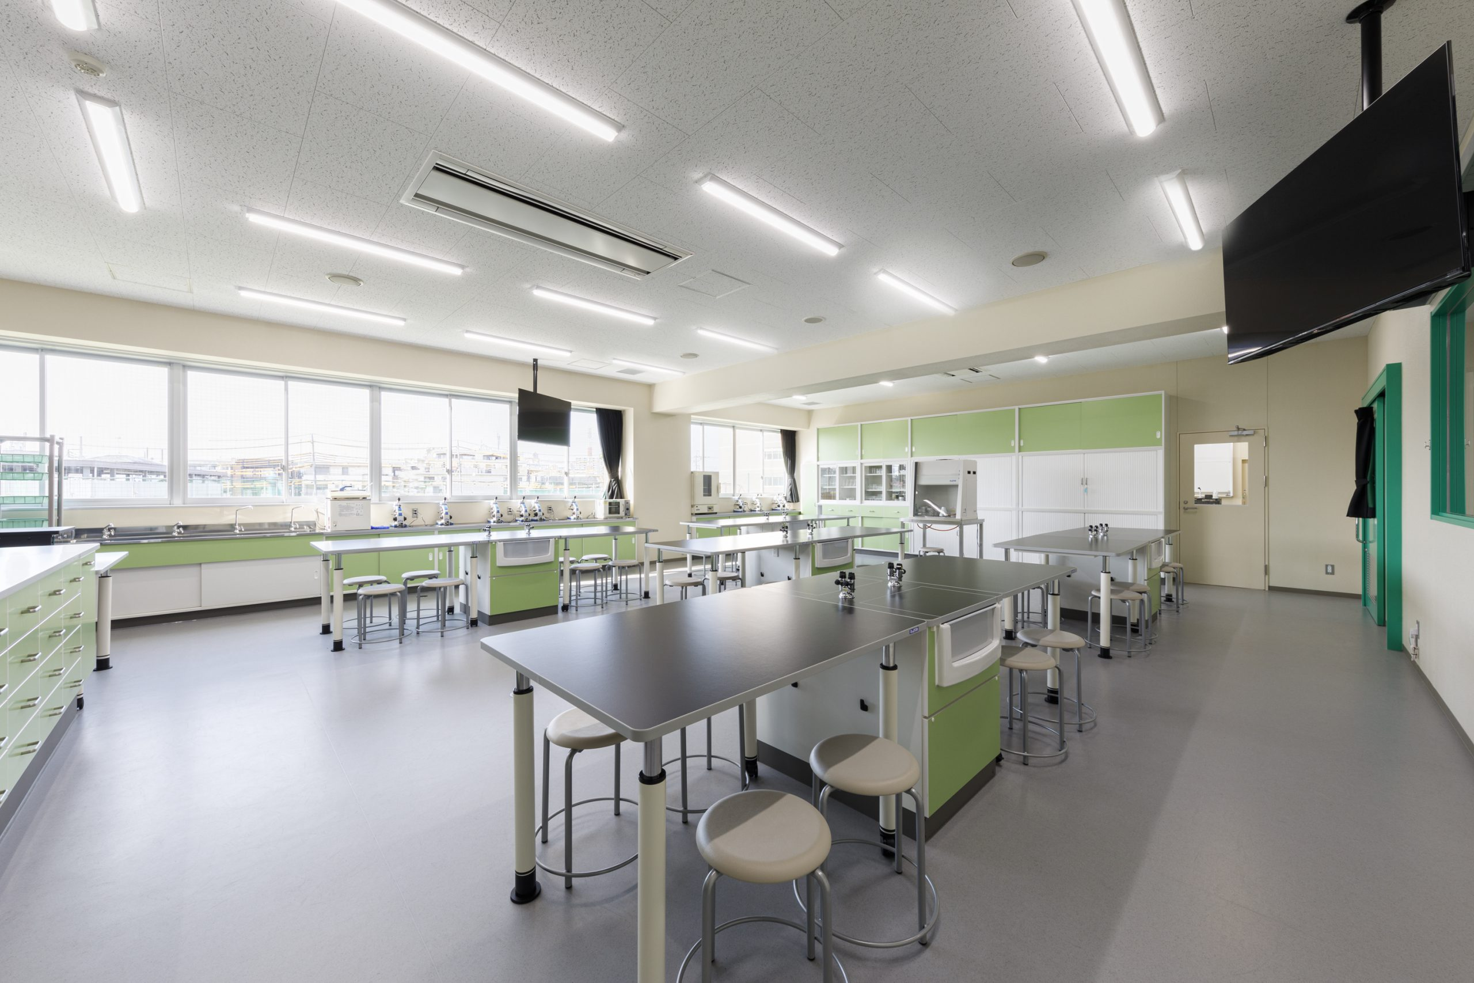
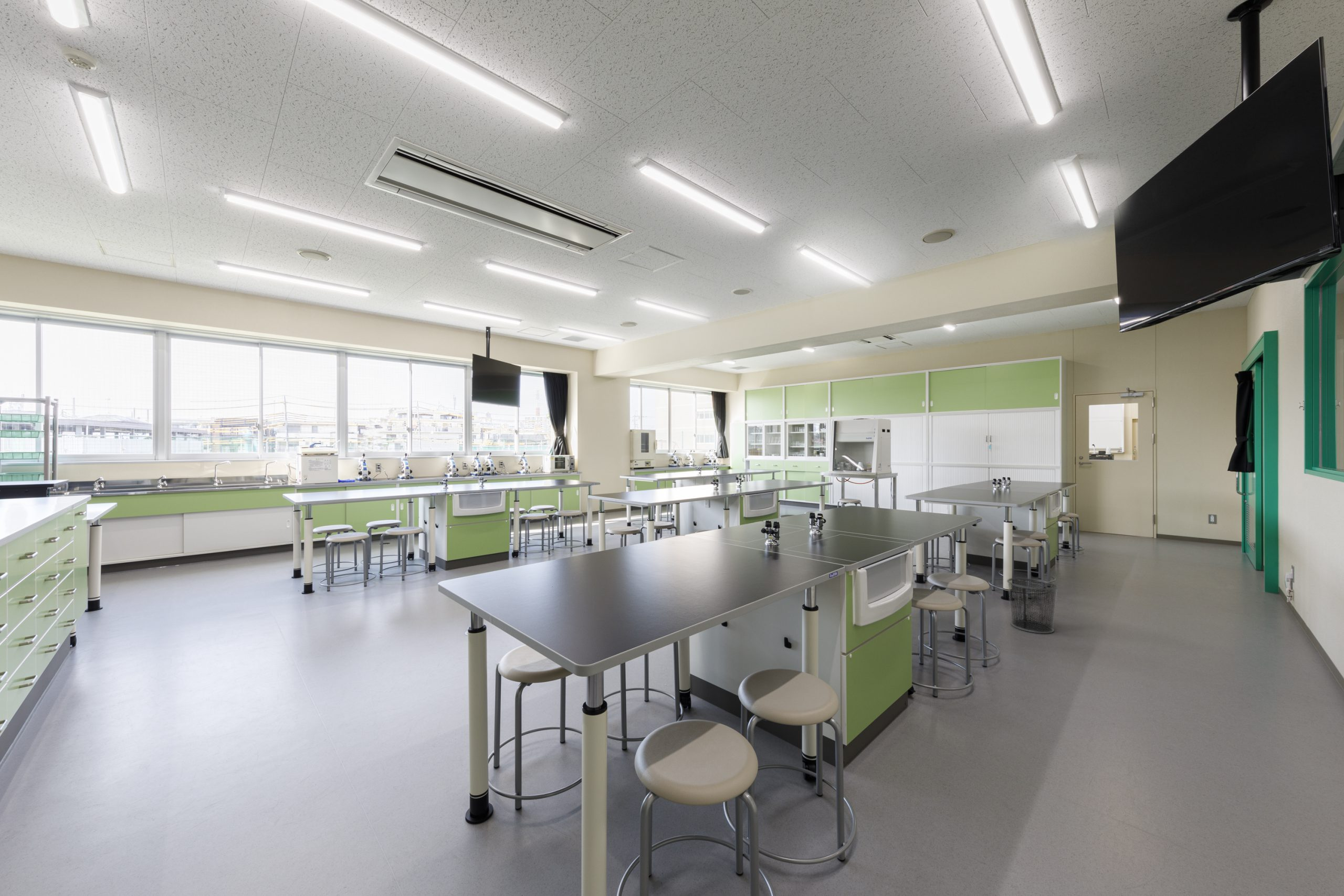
+ waste bin (1032, 605)
